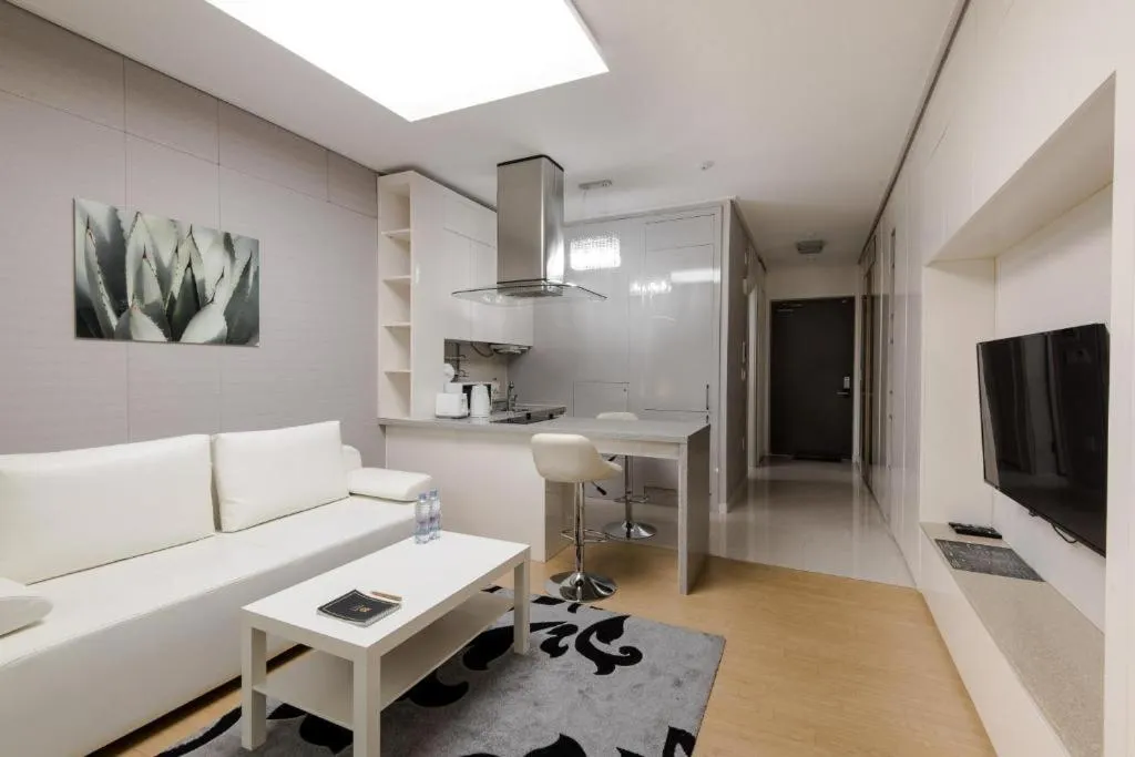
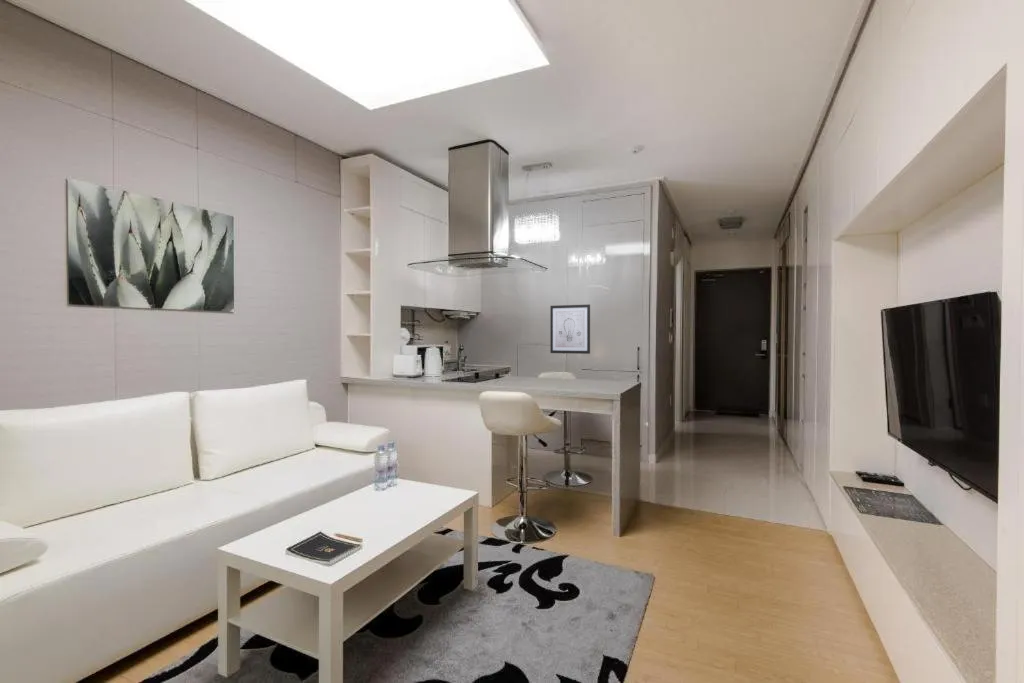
+ wall art (569, 329)
